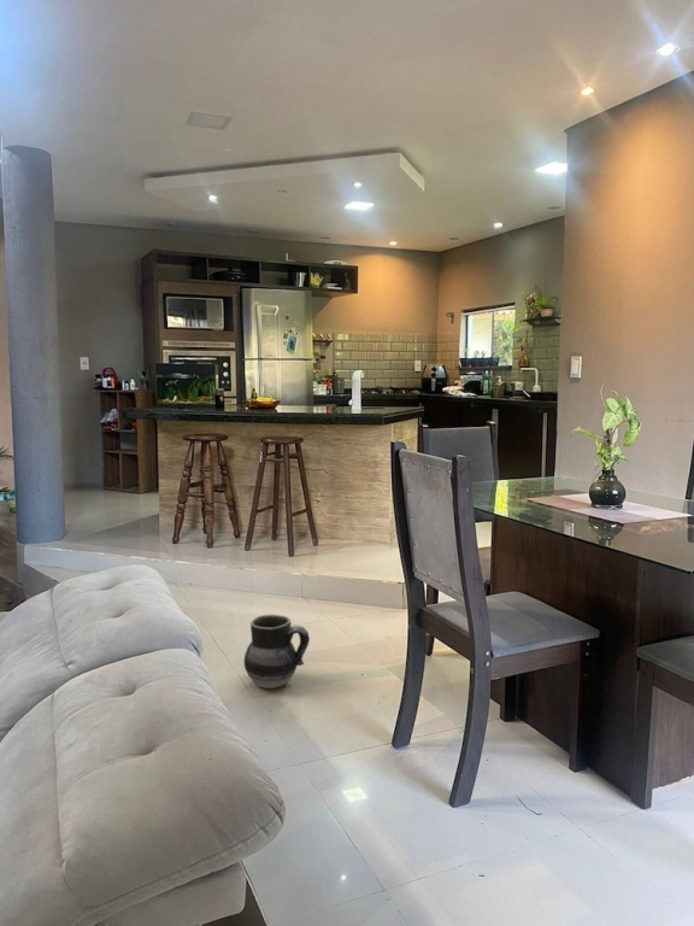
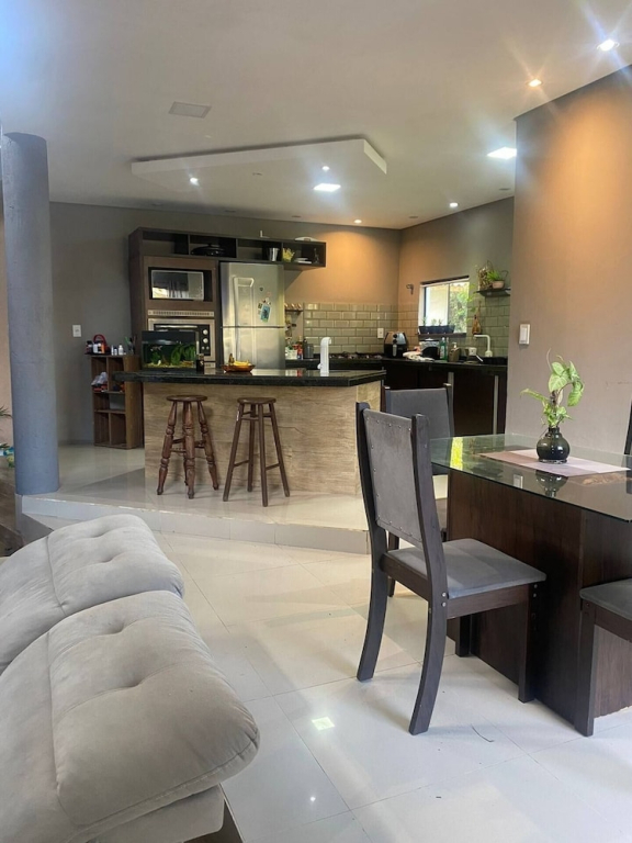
- ceramic jug (276, 652)
